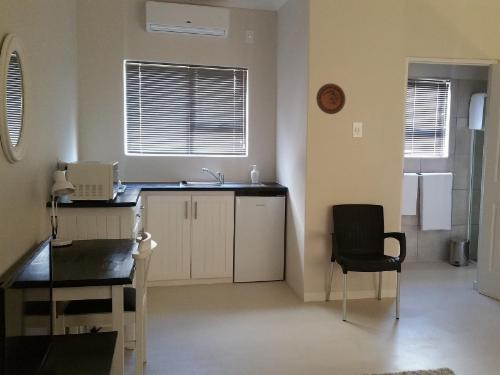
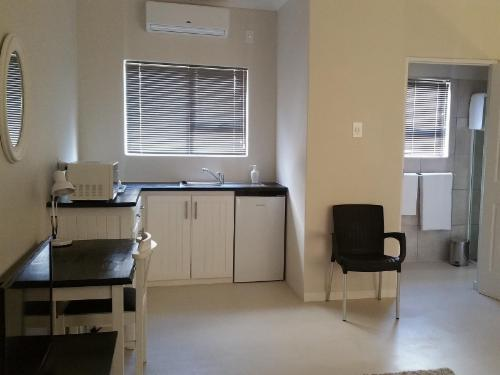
- decorative plate (330, 98)
